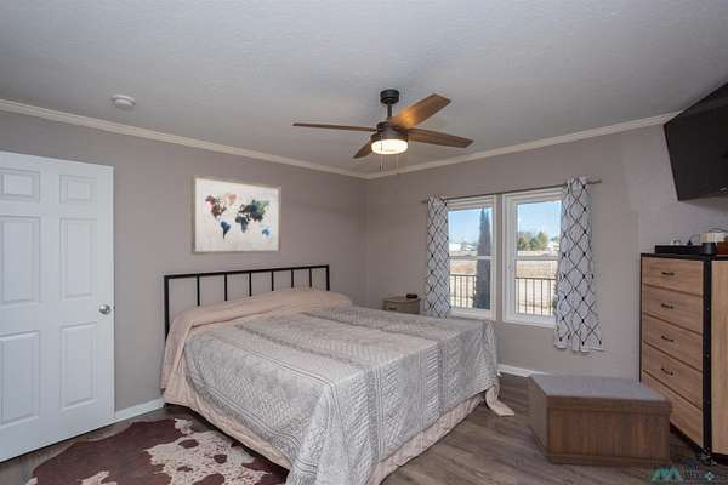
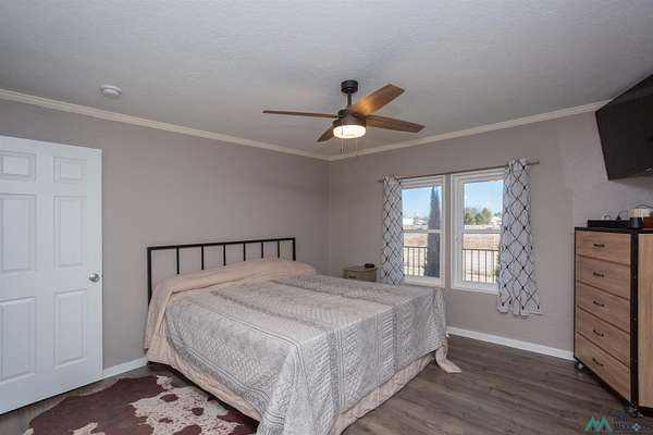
- wall art (240, 217)
- bench (592, 417)
